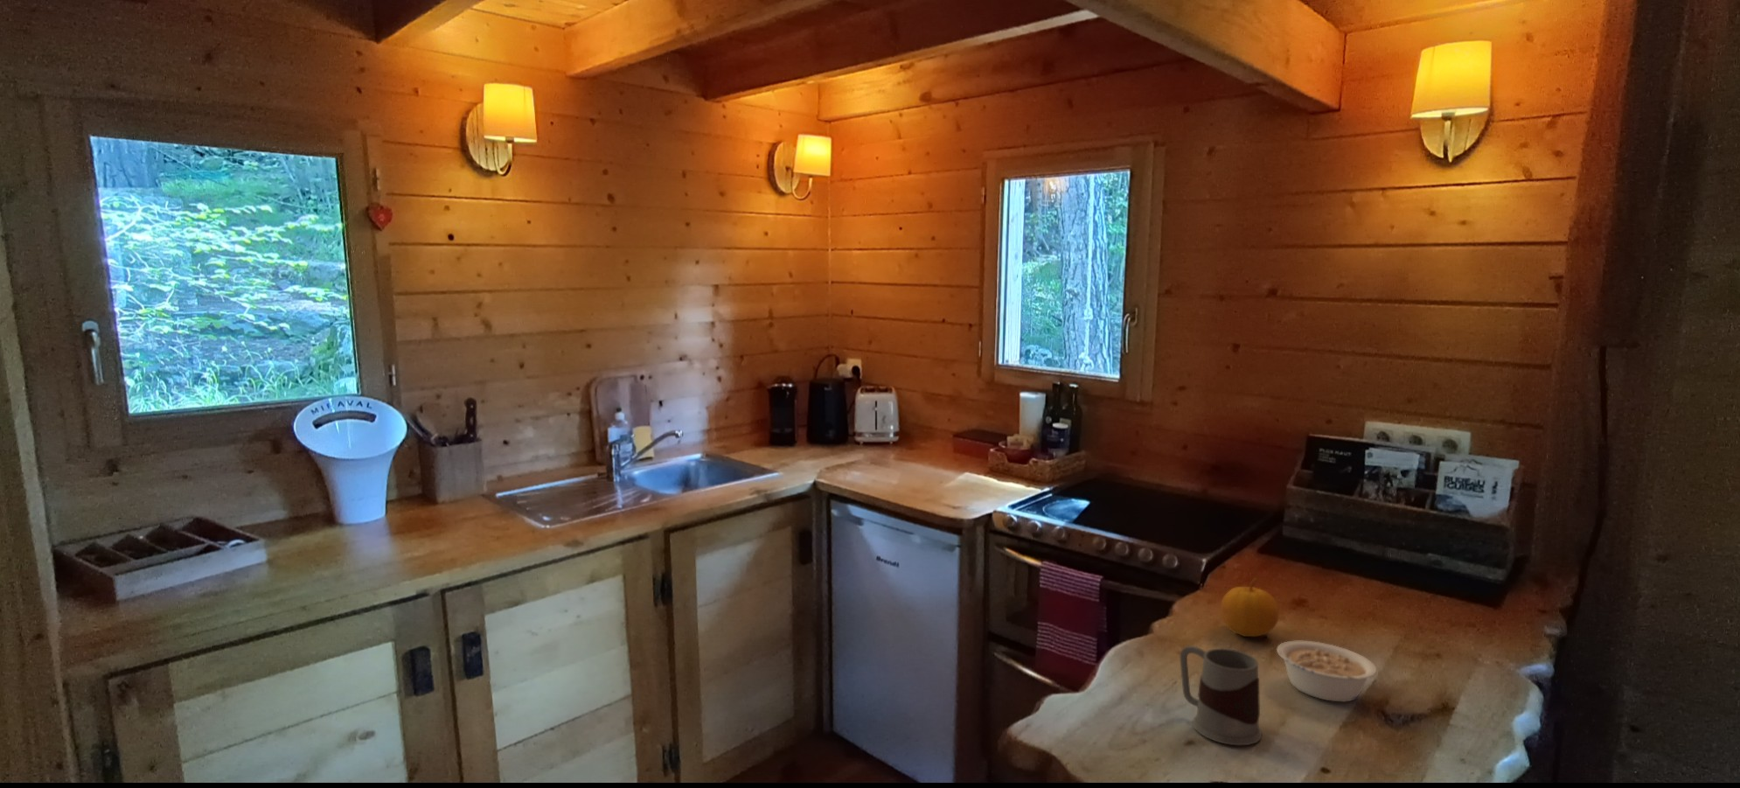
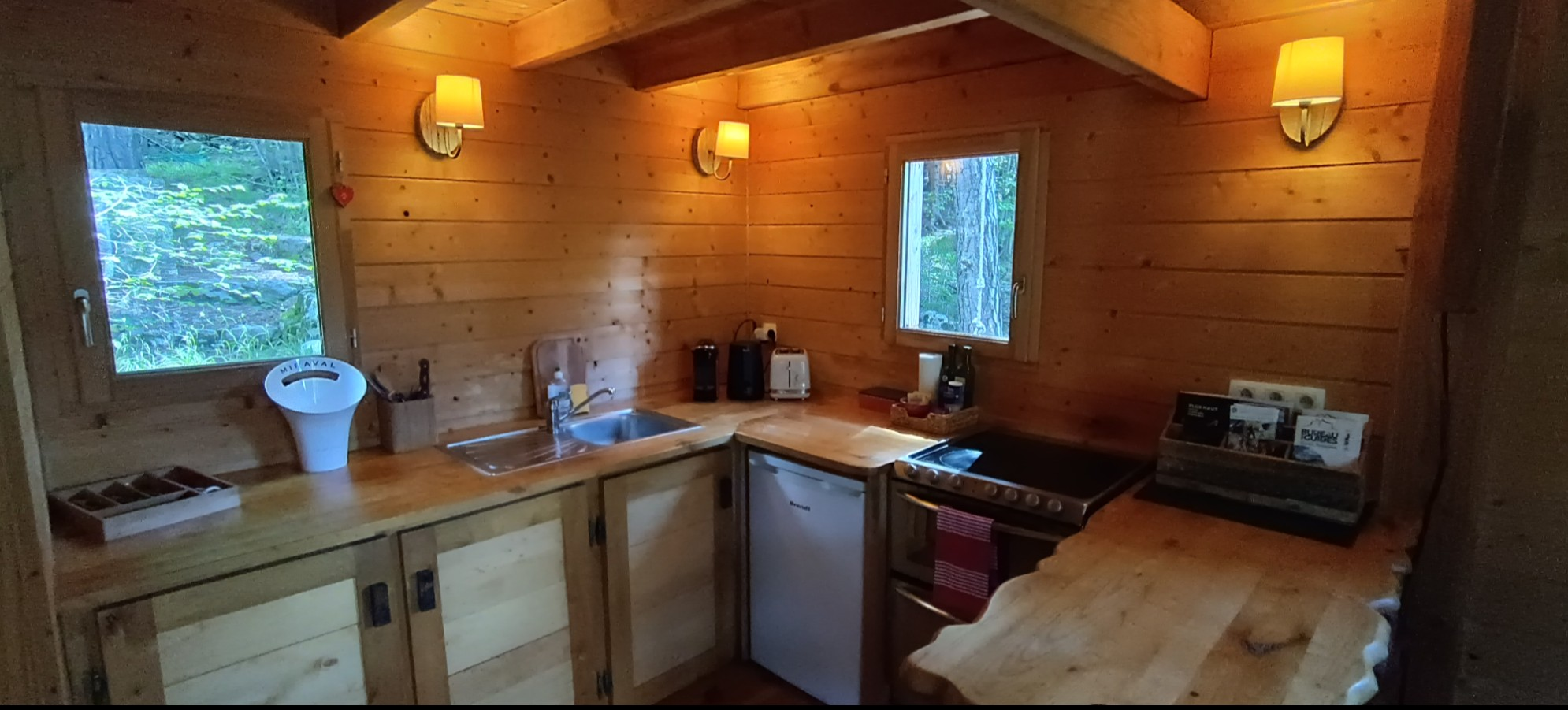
- legume (1328, 670)
- fruit (1250, 605)
- mug (1218, 689)
